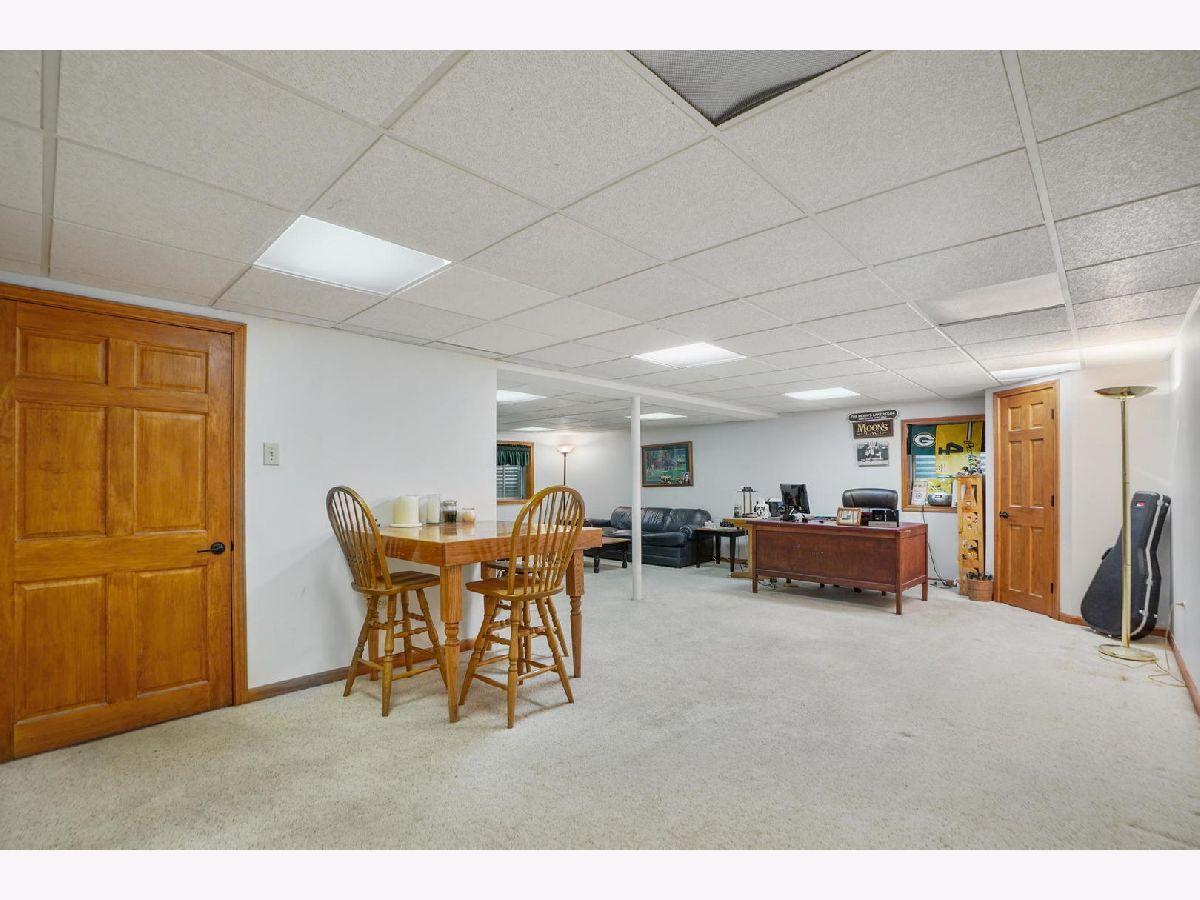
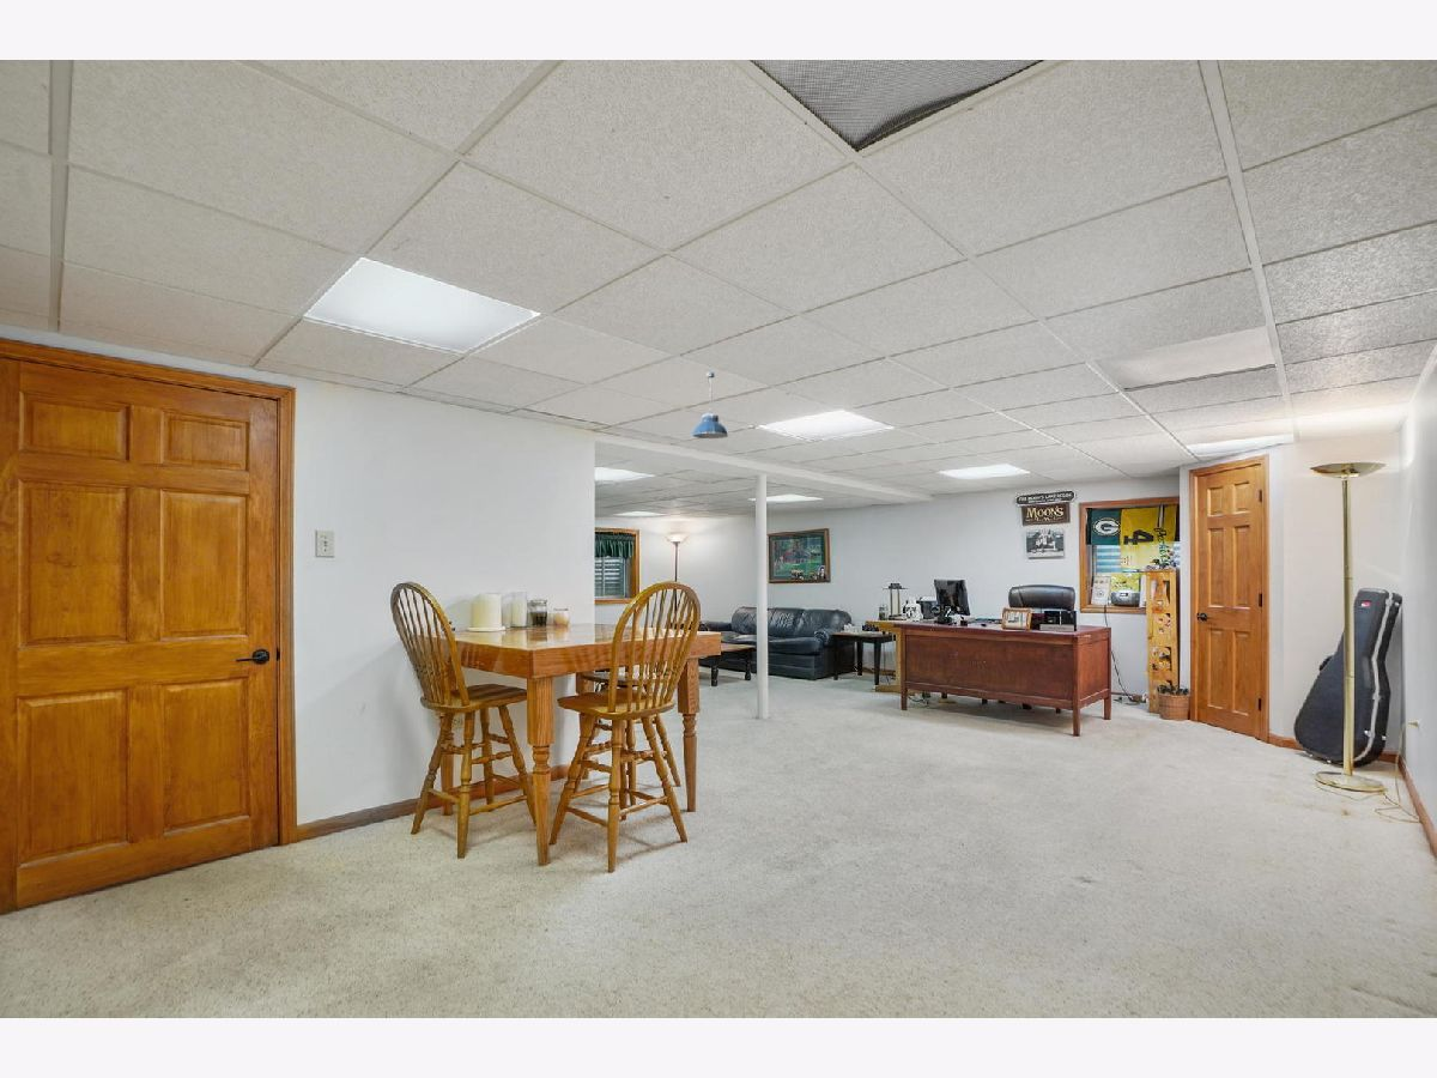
+ pendant light (710, 405)
